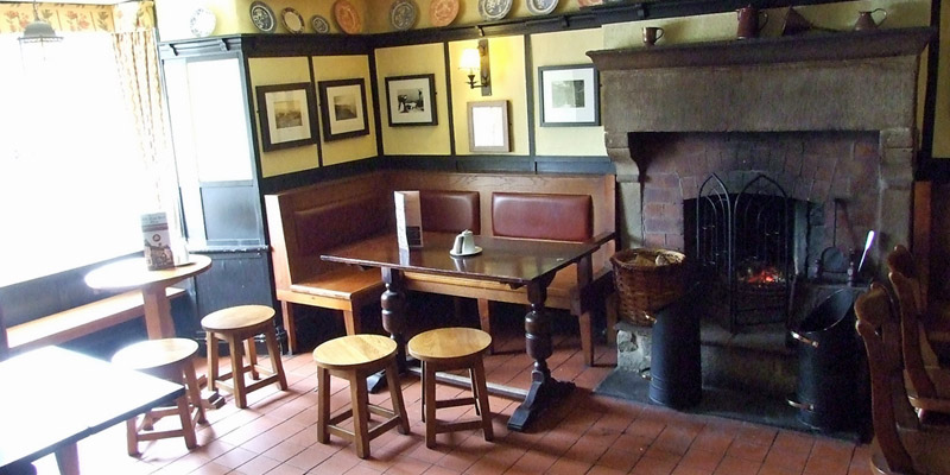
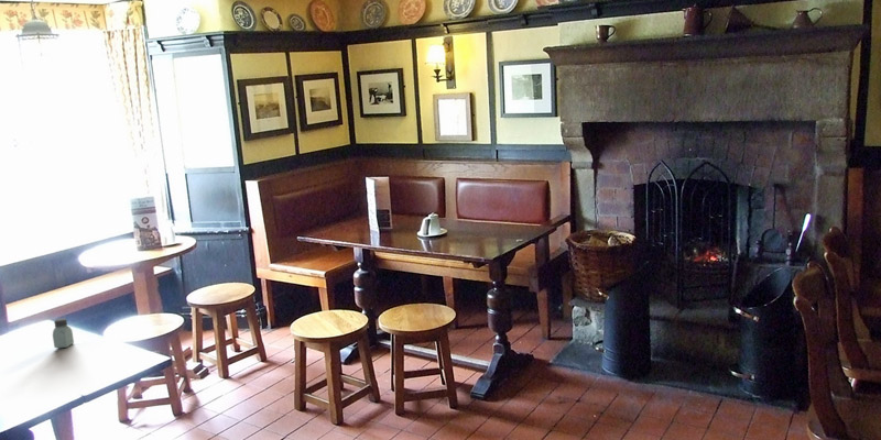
+ saltshaker (62, 332)
